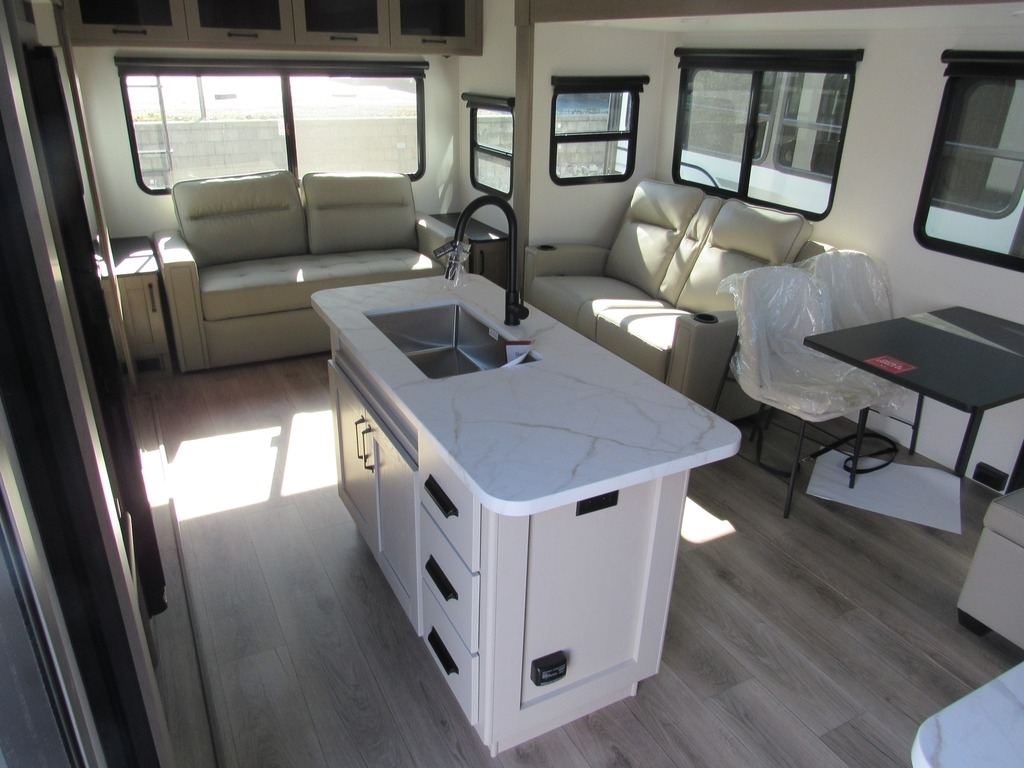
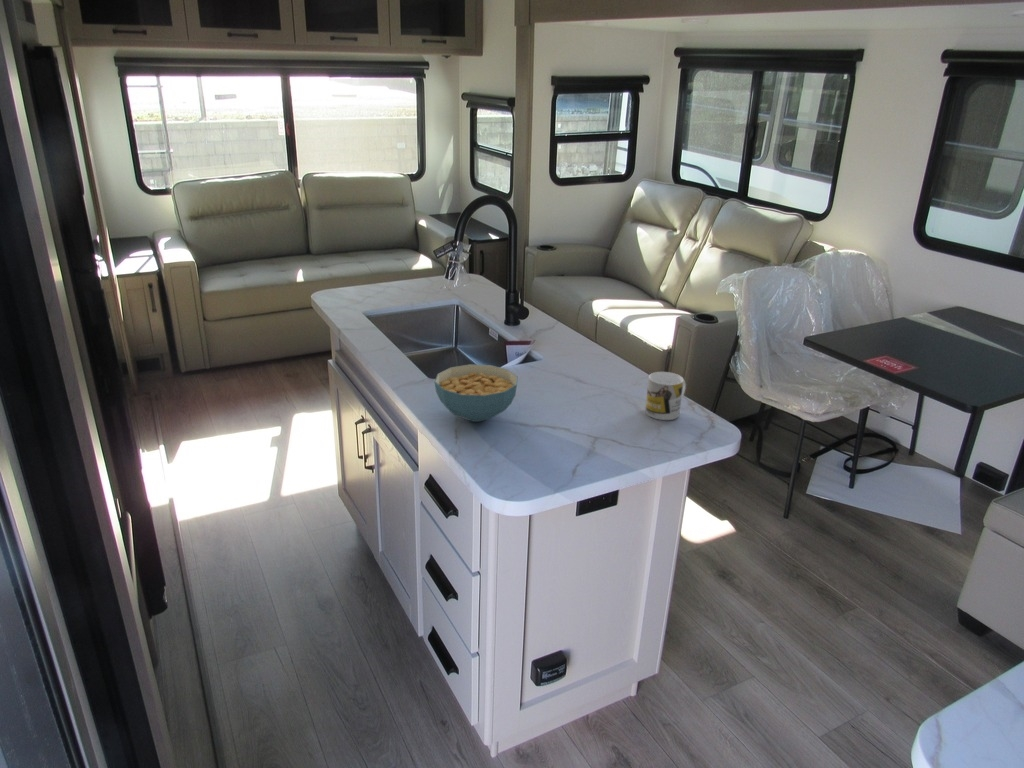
+ mug (669, 394)
+ cereal bowl (476, 398)
